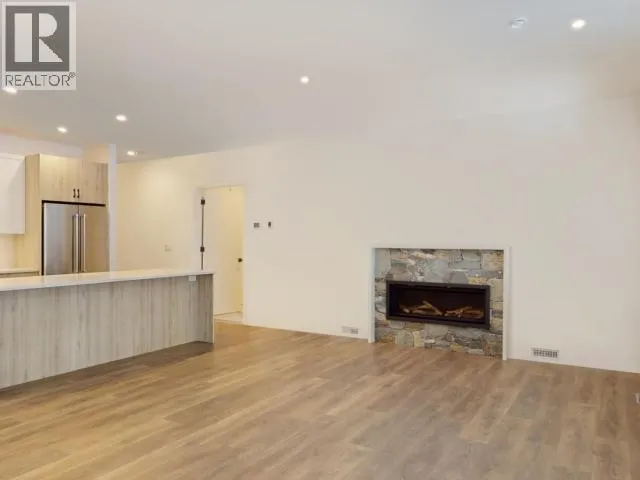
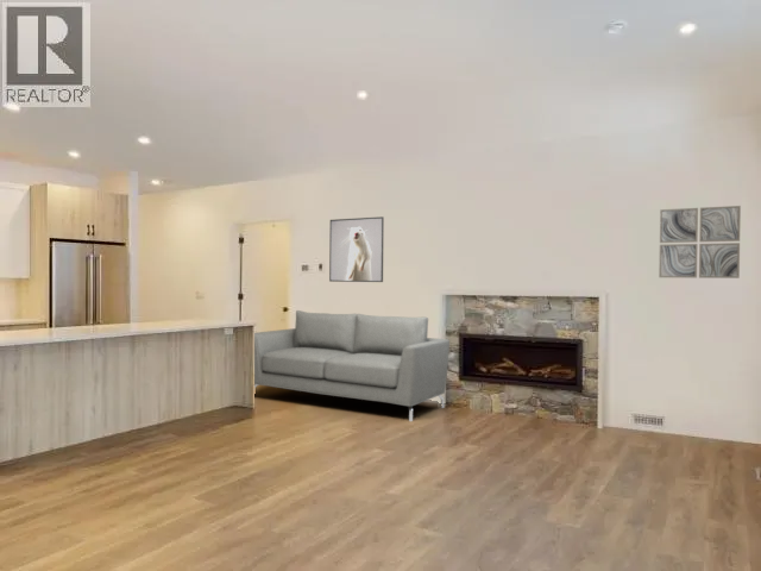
+ wall art (697, 244)
+ sofa (345, 358)
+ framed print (356, 250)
